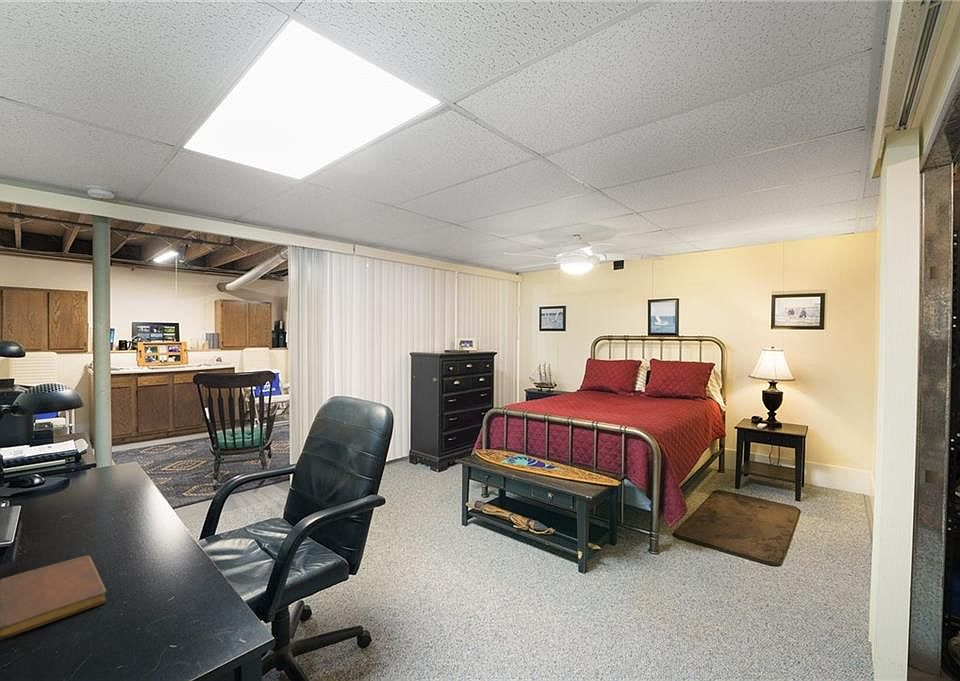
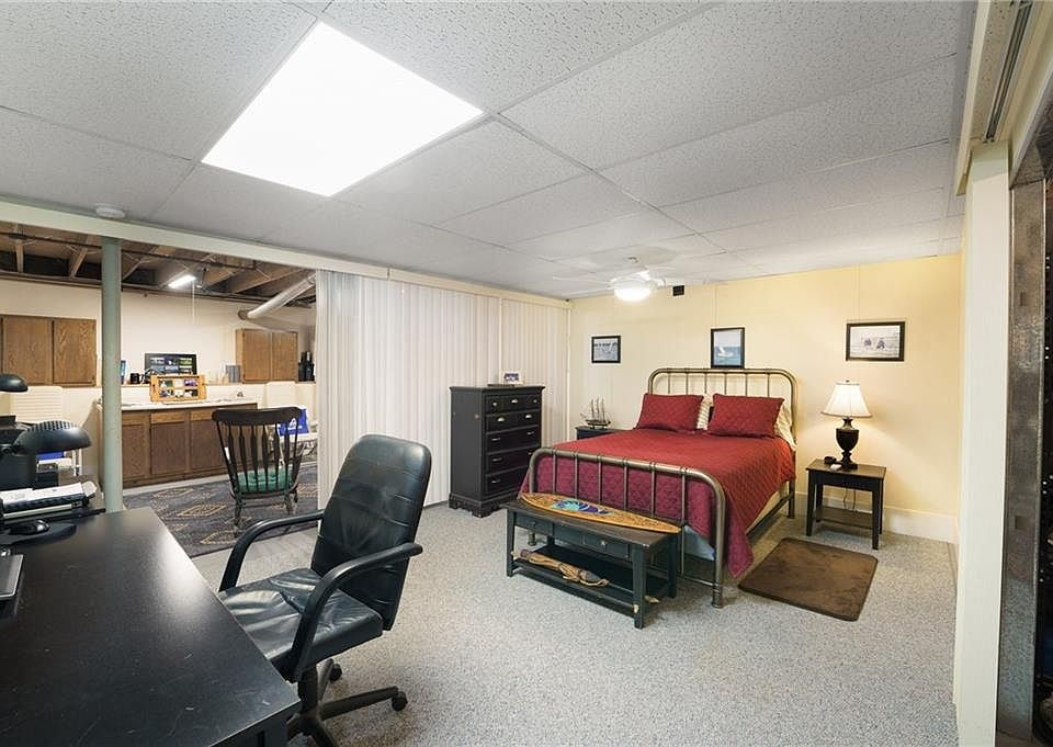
- notebook (49, 591)
